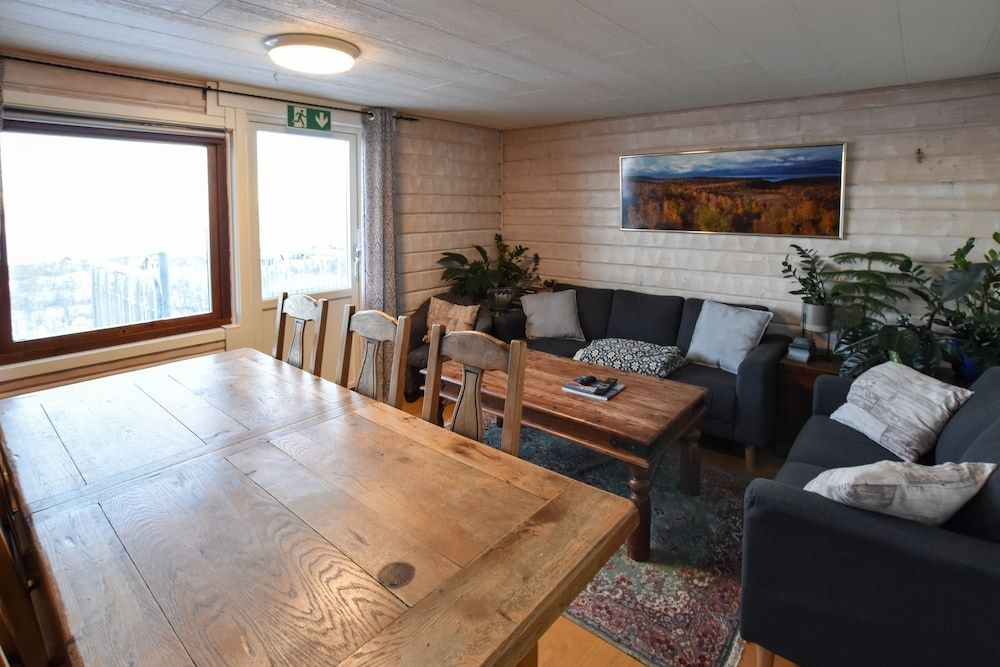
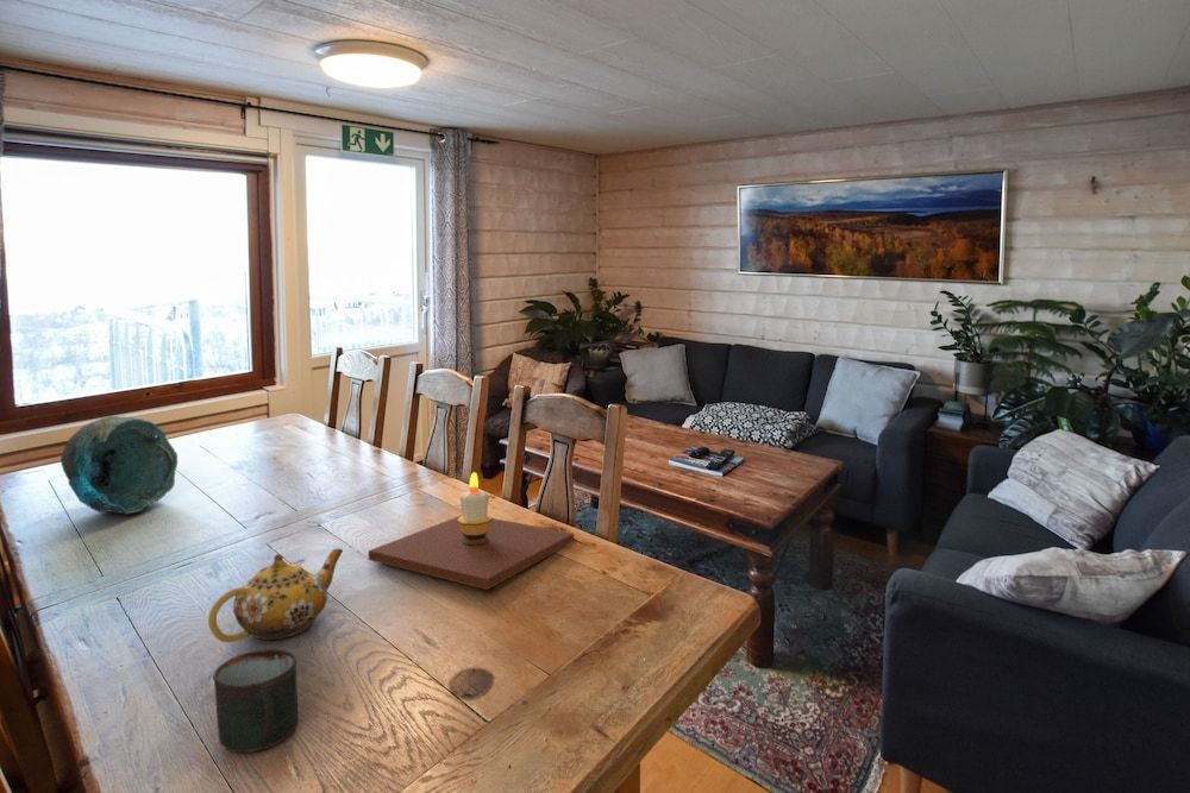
+ decorative bowl (121, 461)
+ teapot (281, 590)
+ mug (259, 705)
+ candle (474, 511)
